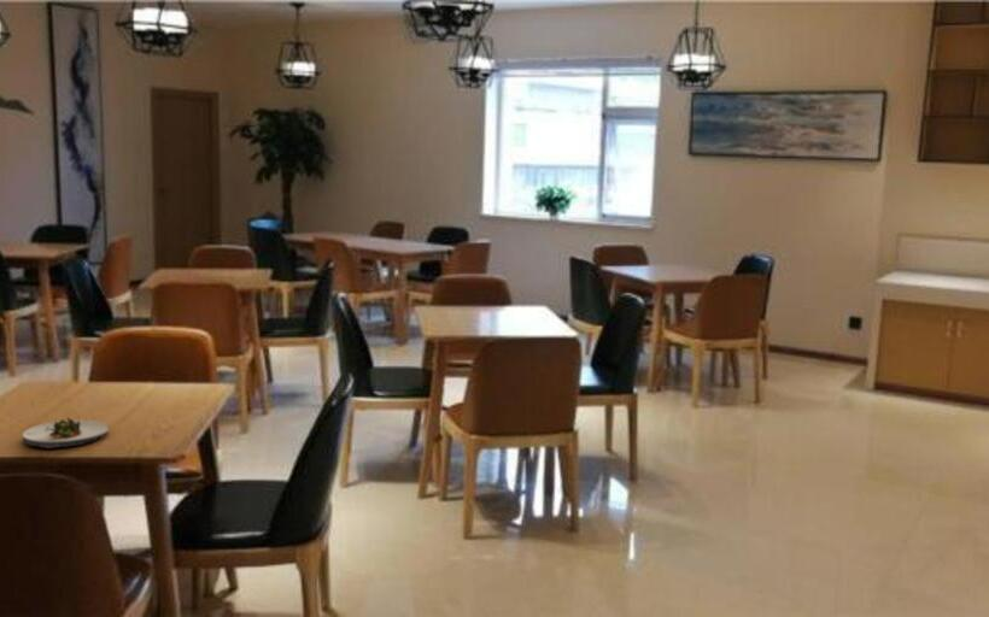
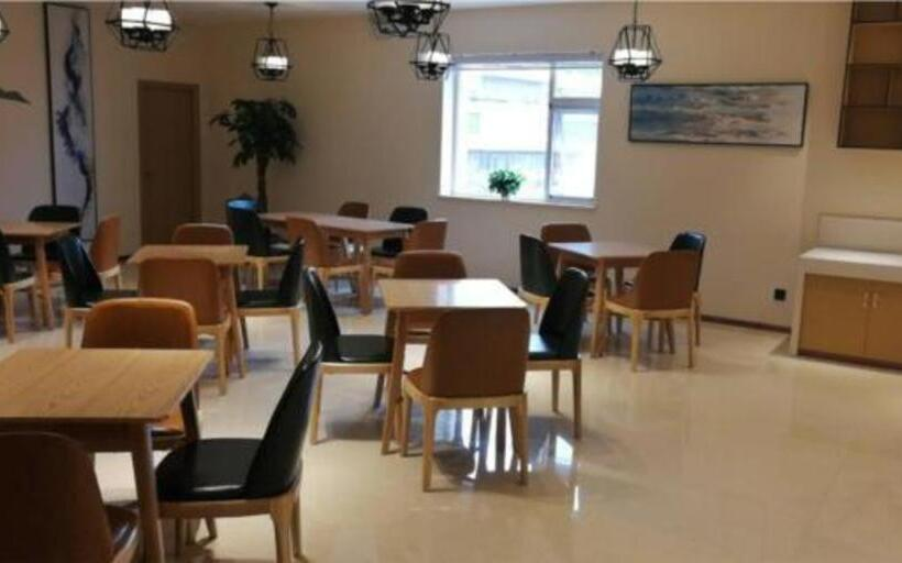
- salad plate (65, 427)
